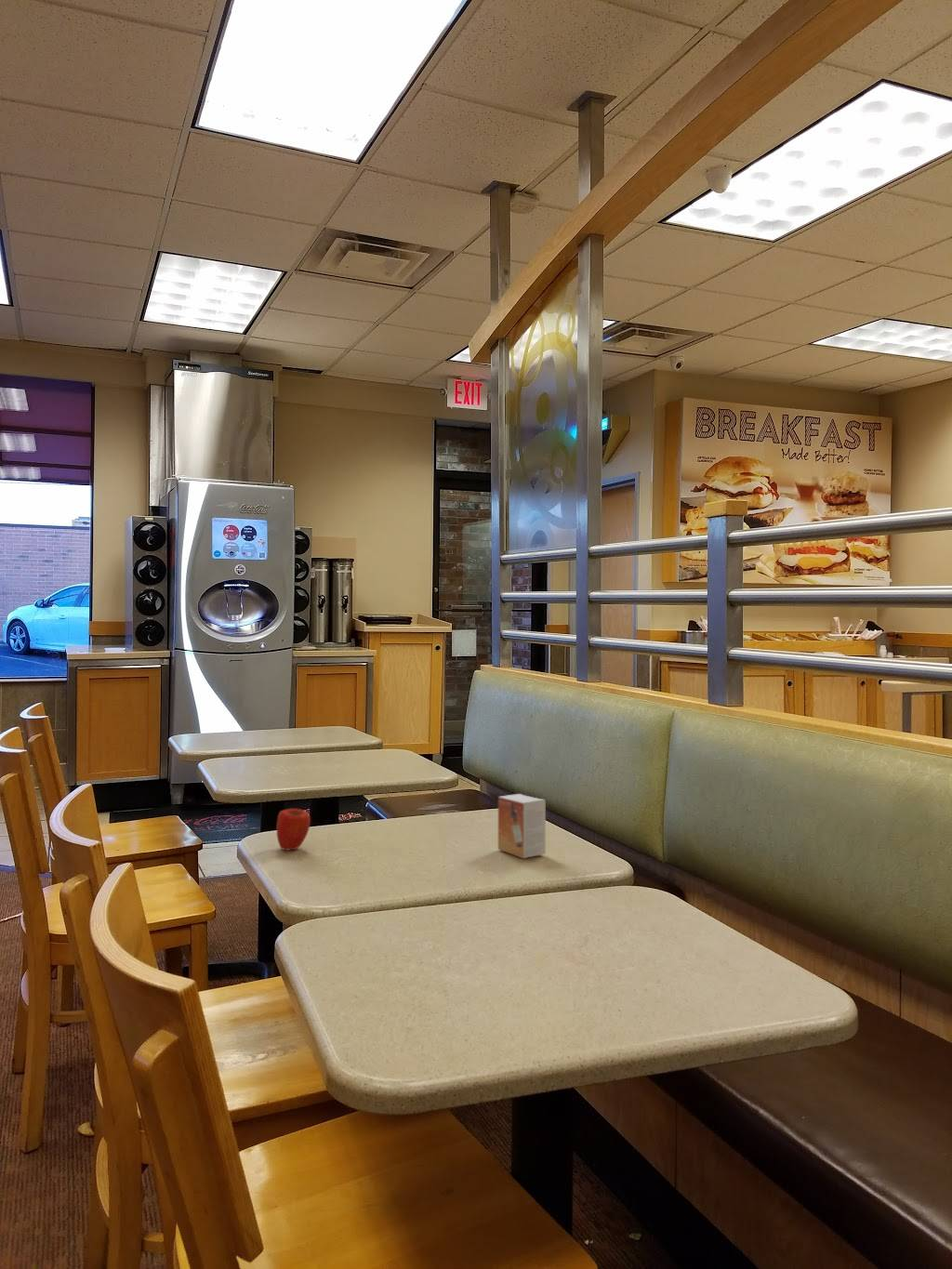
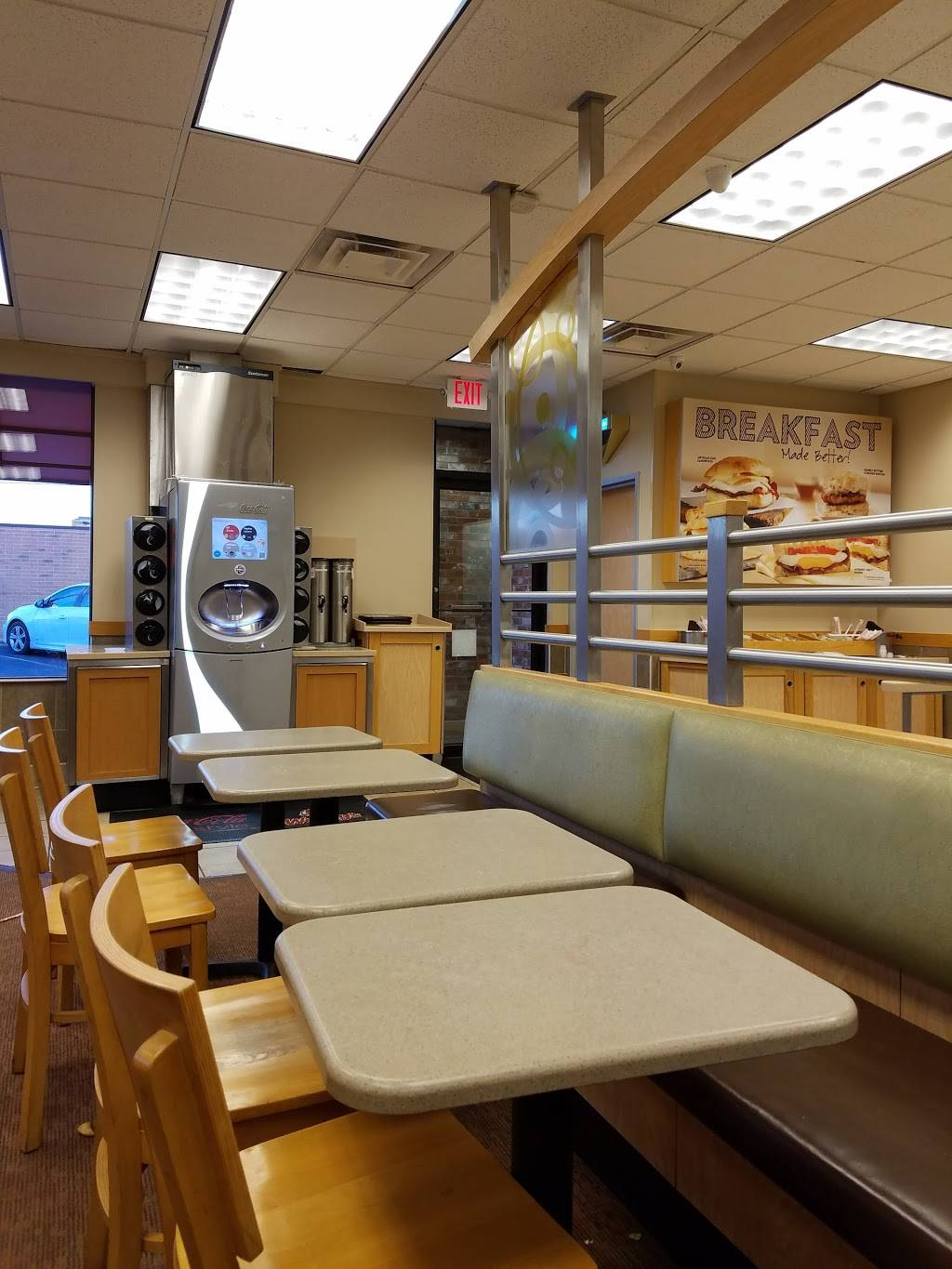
- apple (293, 829)
- small box (521, 825)
